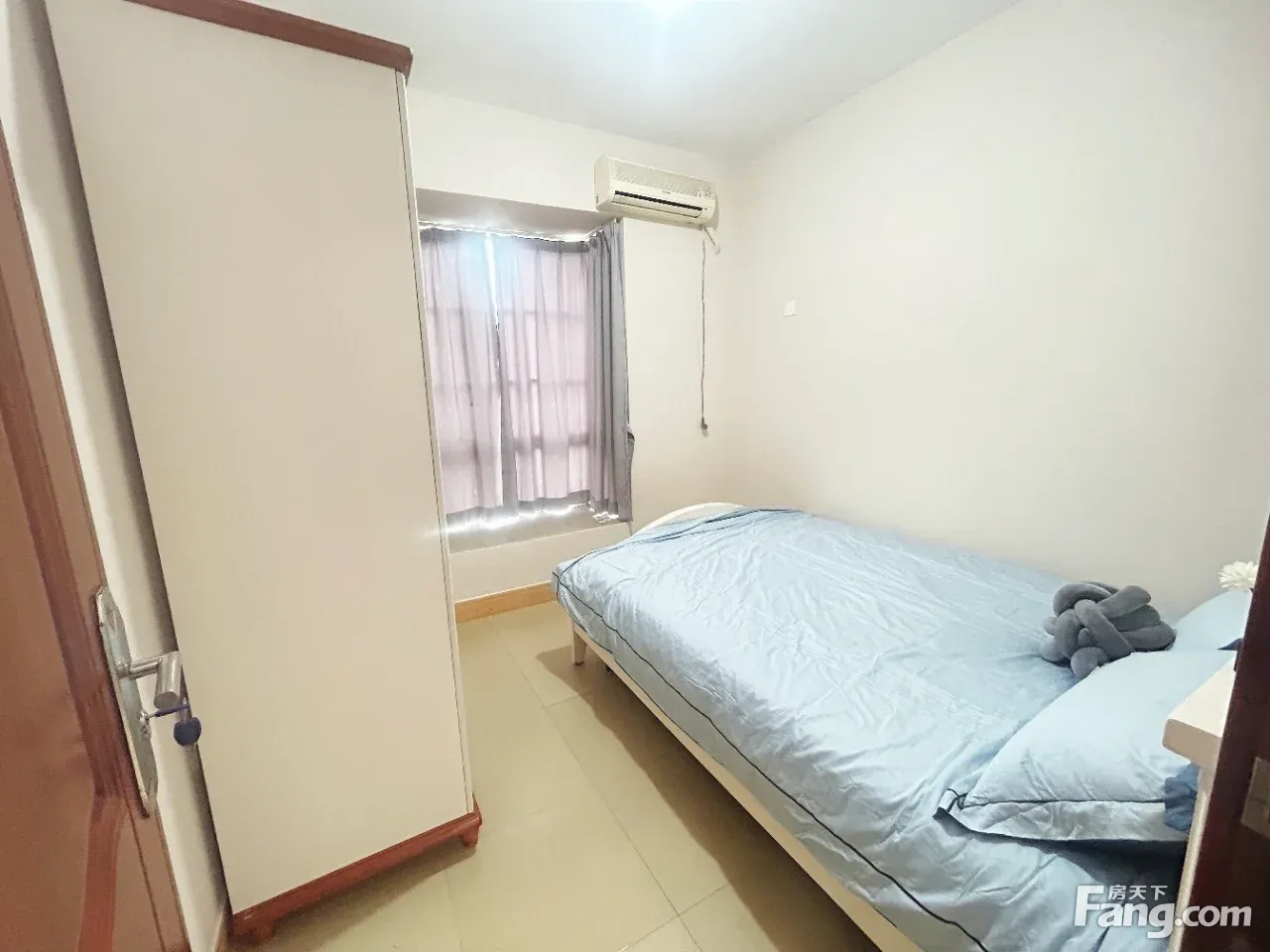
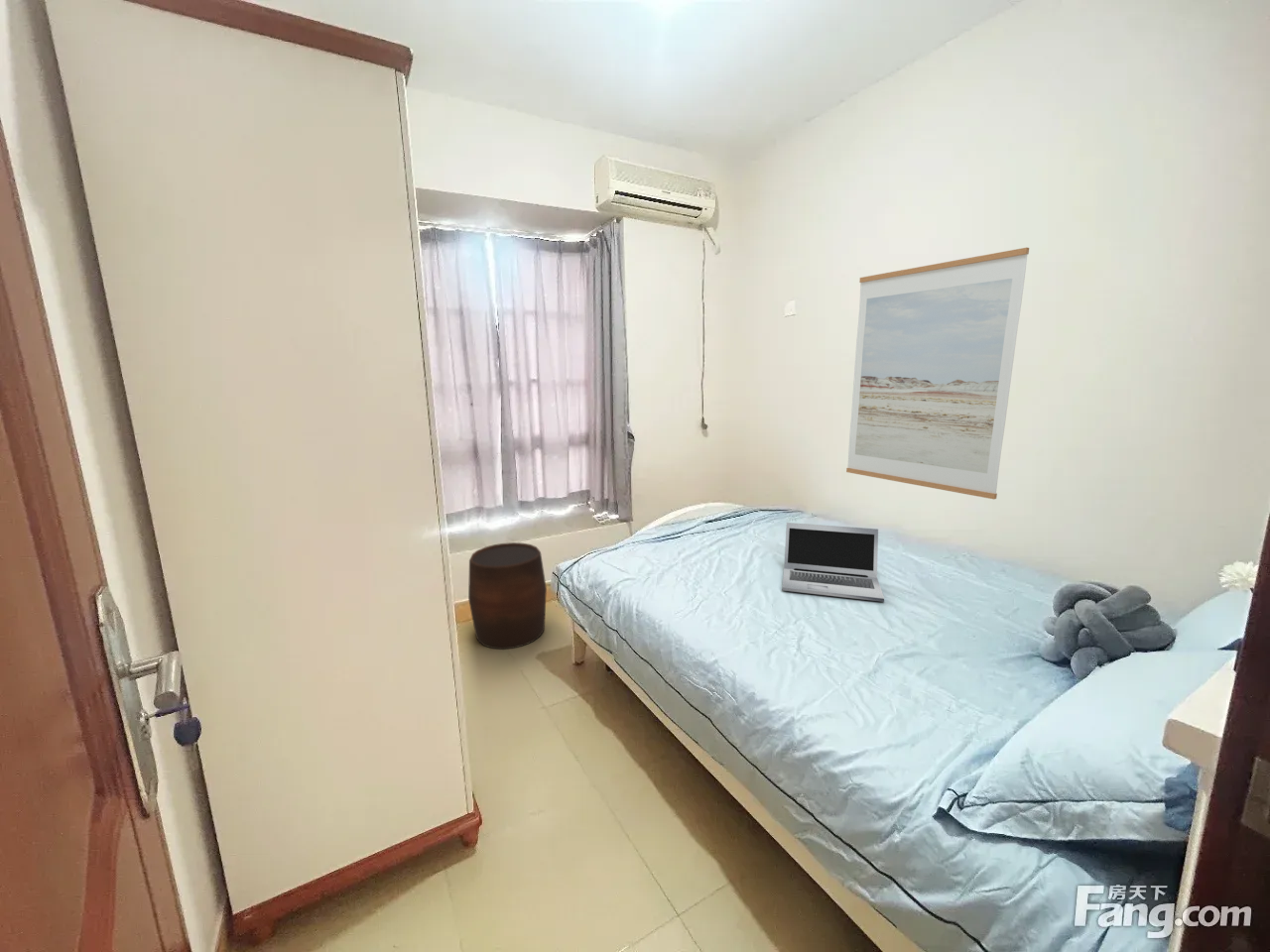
+ stool (508, 593)
+ laptop (830, 559)
+ wall art (922, 379)
